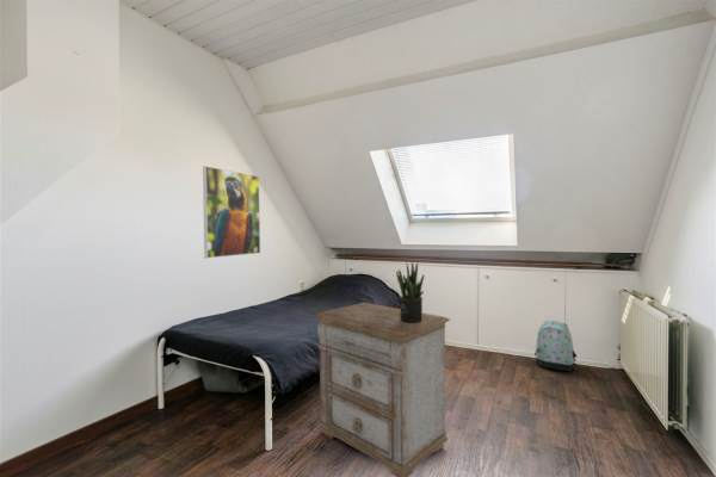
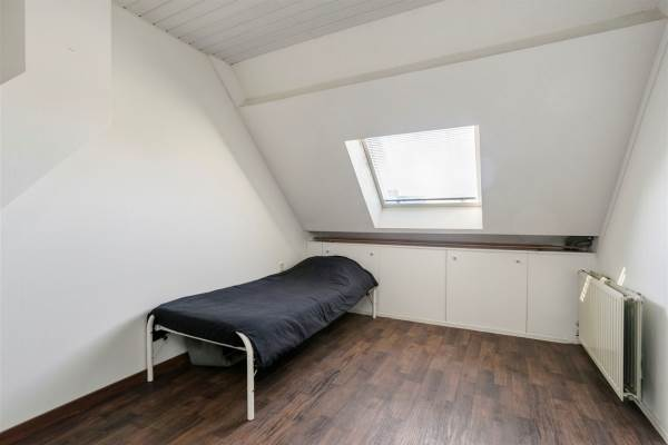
- nightstand (381, 377)
- potted plant (409, 291)
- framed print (234, 213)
- backpack (555, 345)
